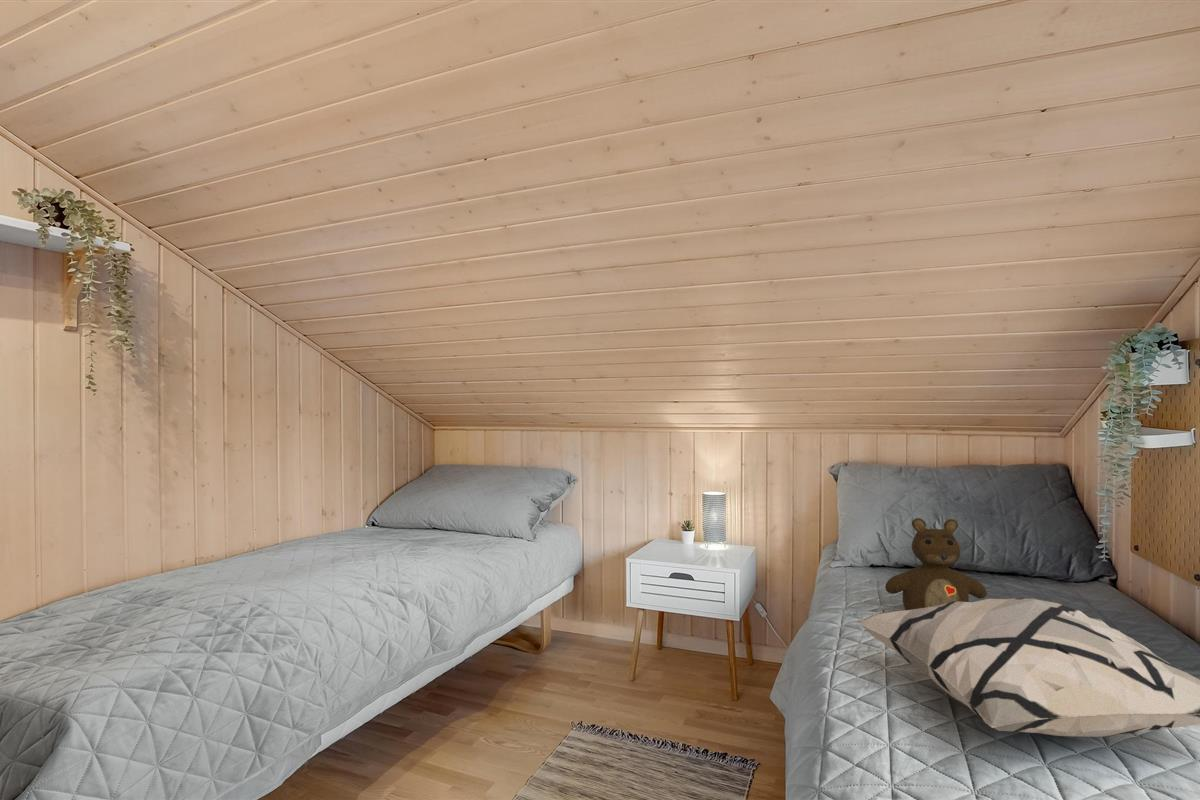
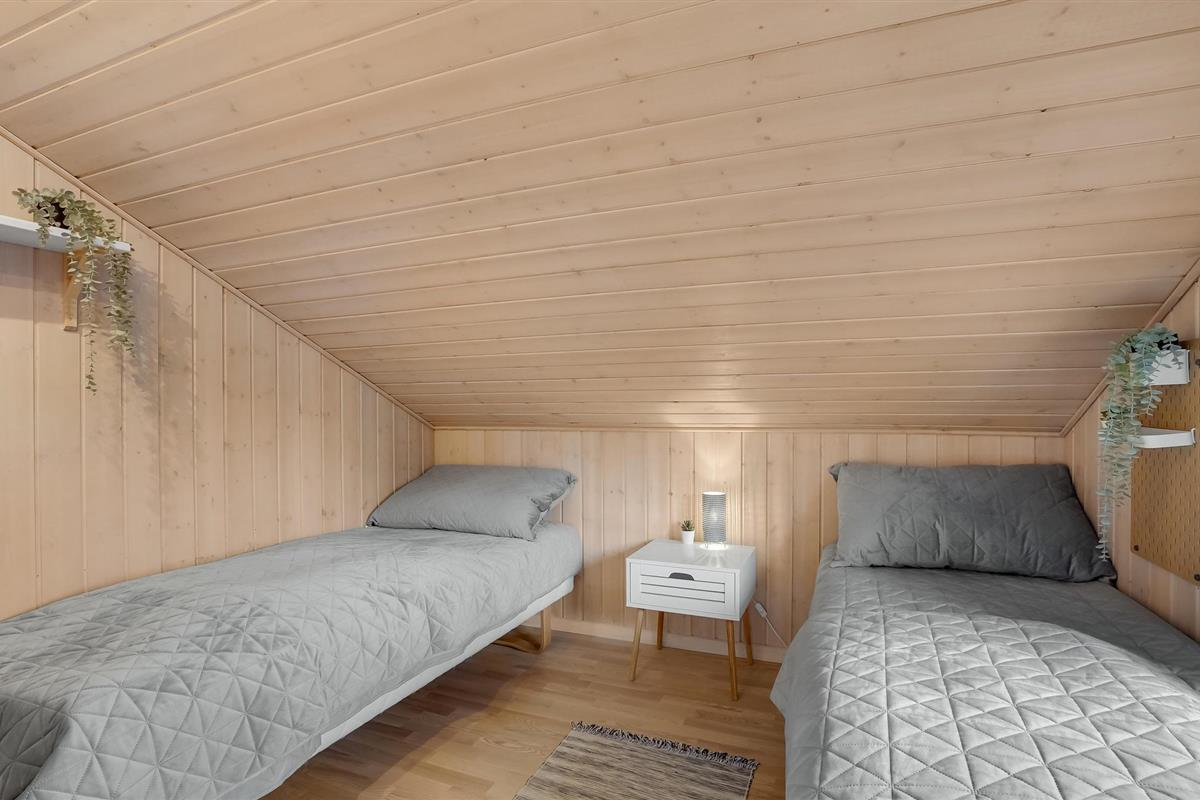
- teddy bear (940, 579)
- decorative pillow (1026, 661)
